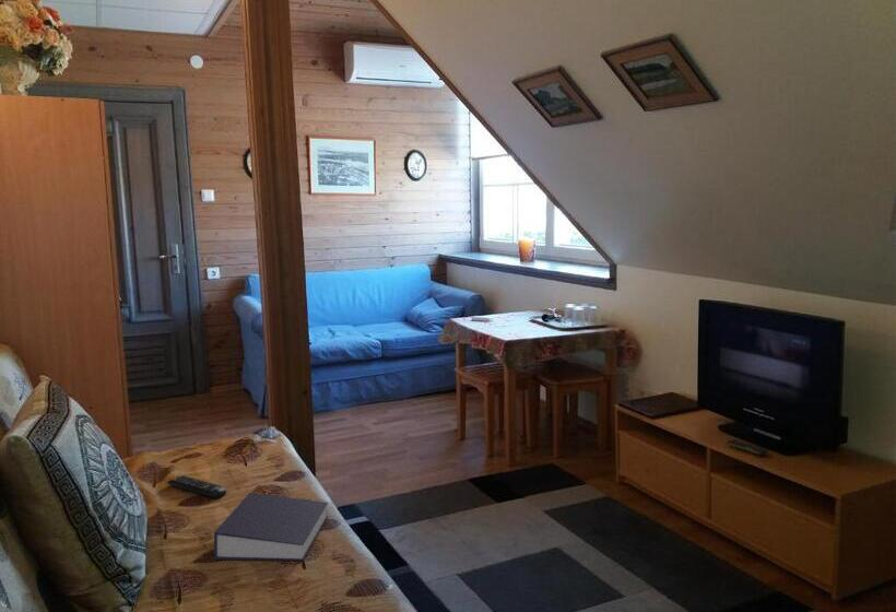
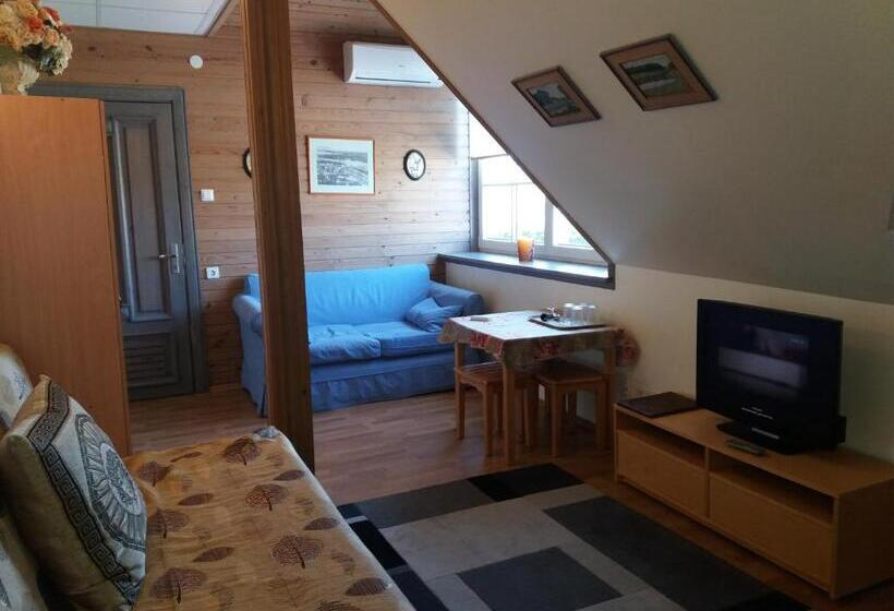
- remote control (196, 486)
- book (273, 523)
